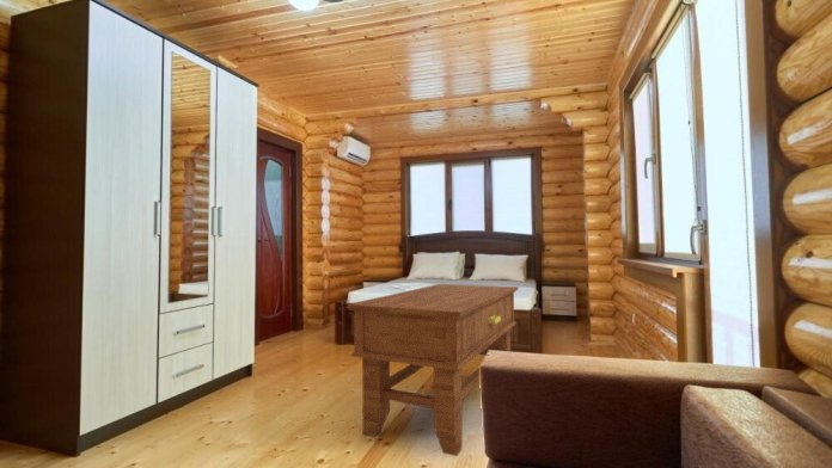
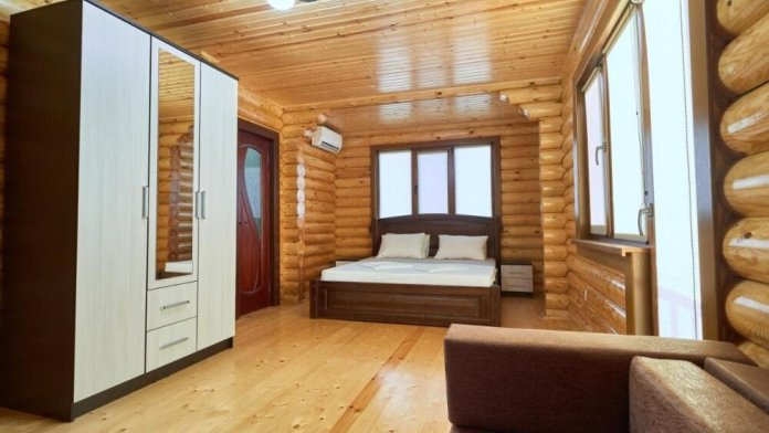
- side table (447, 349)
